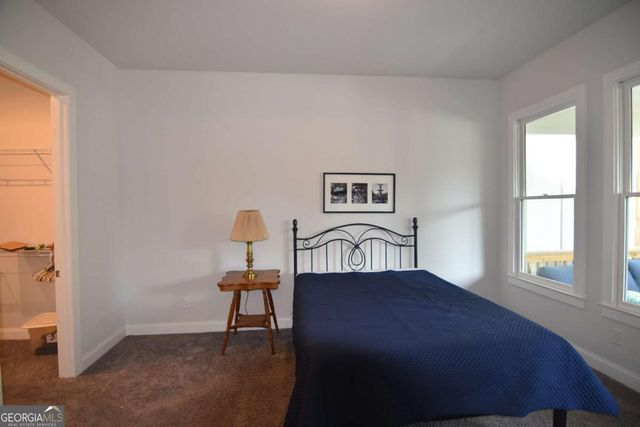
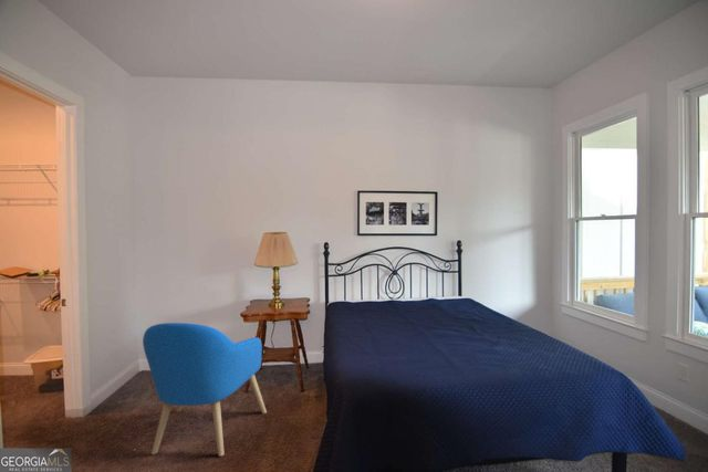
+ armchair (201, 373)
